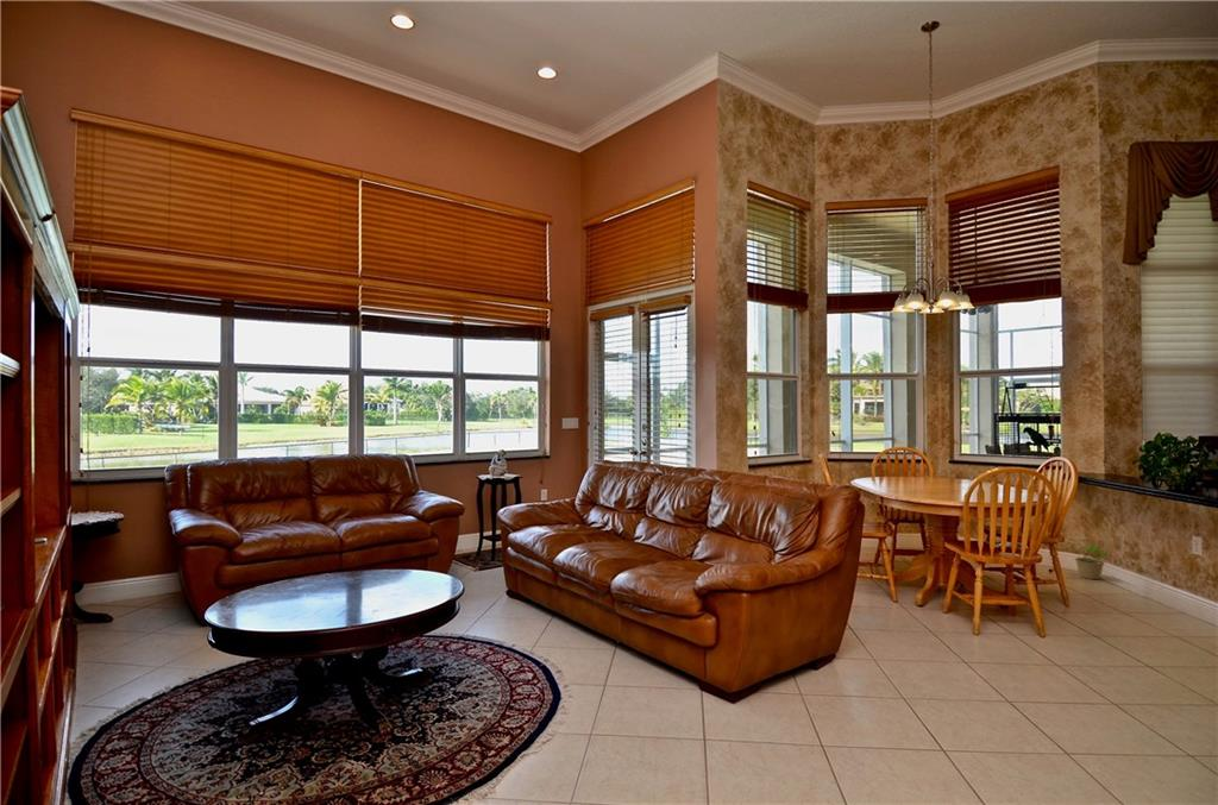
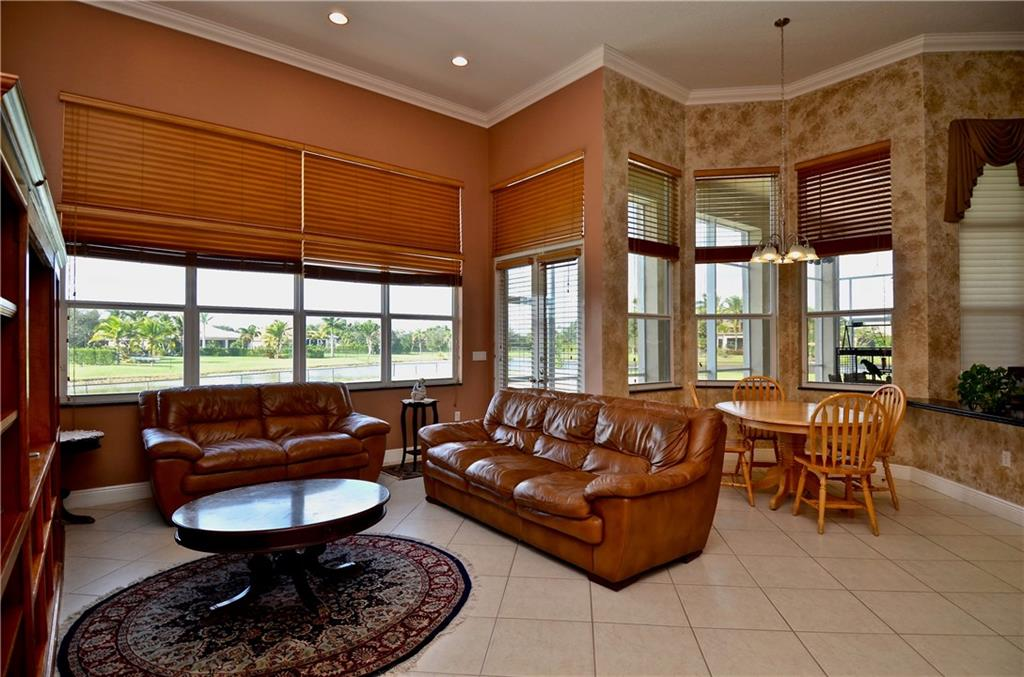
- potted plant (1087, 558)
